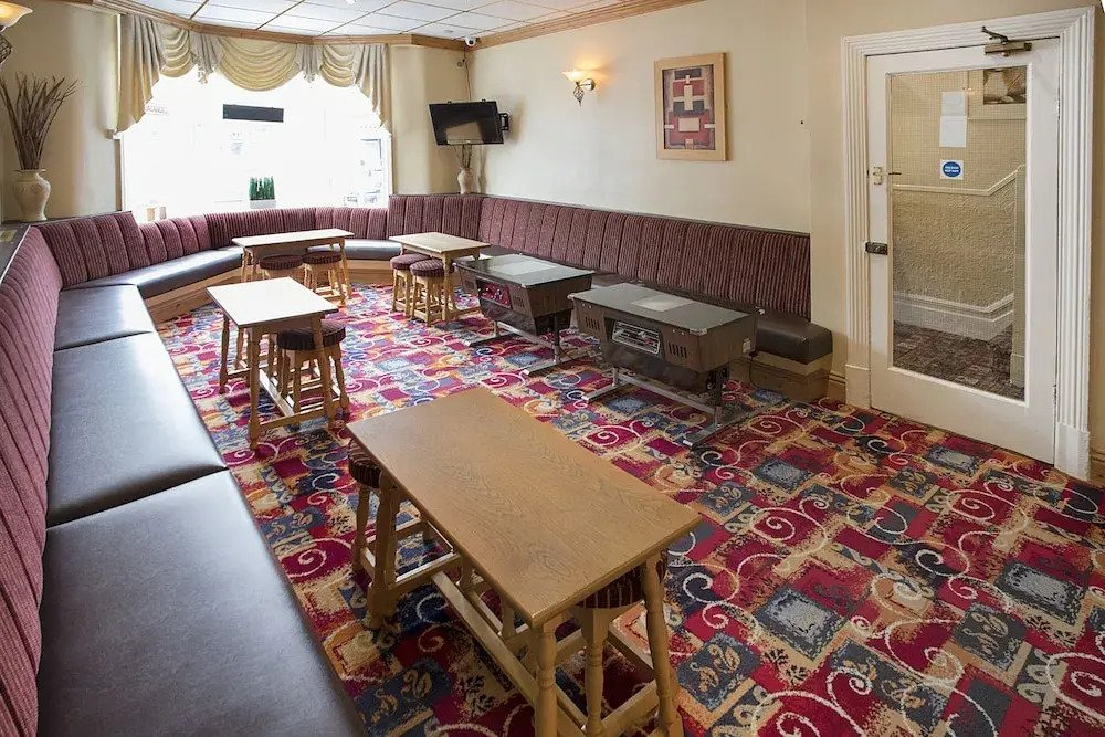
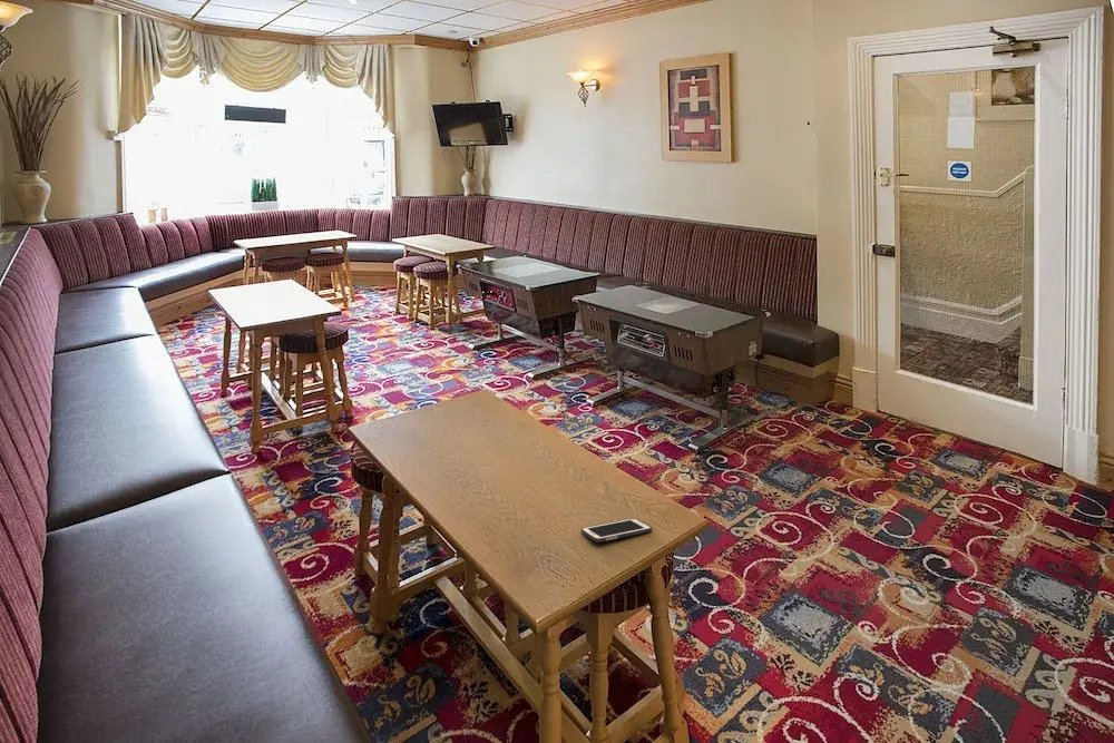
+ cell phone (616, 529)
